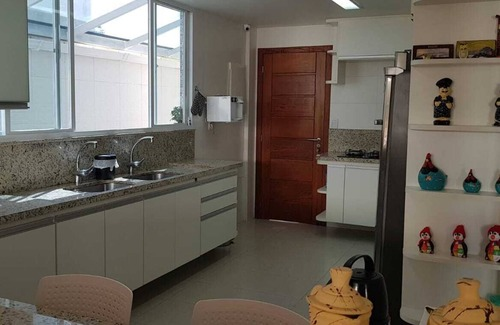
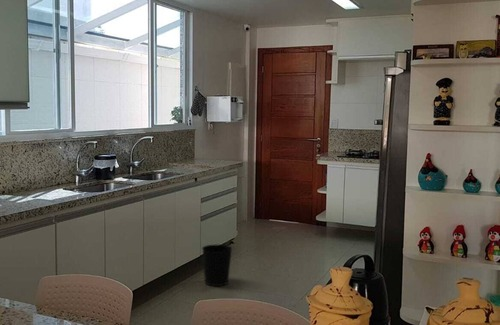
+ wastebasket (216, 265)
